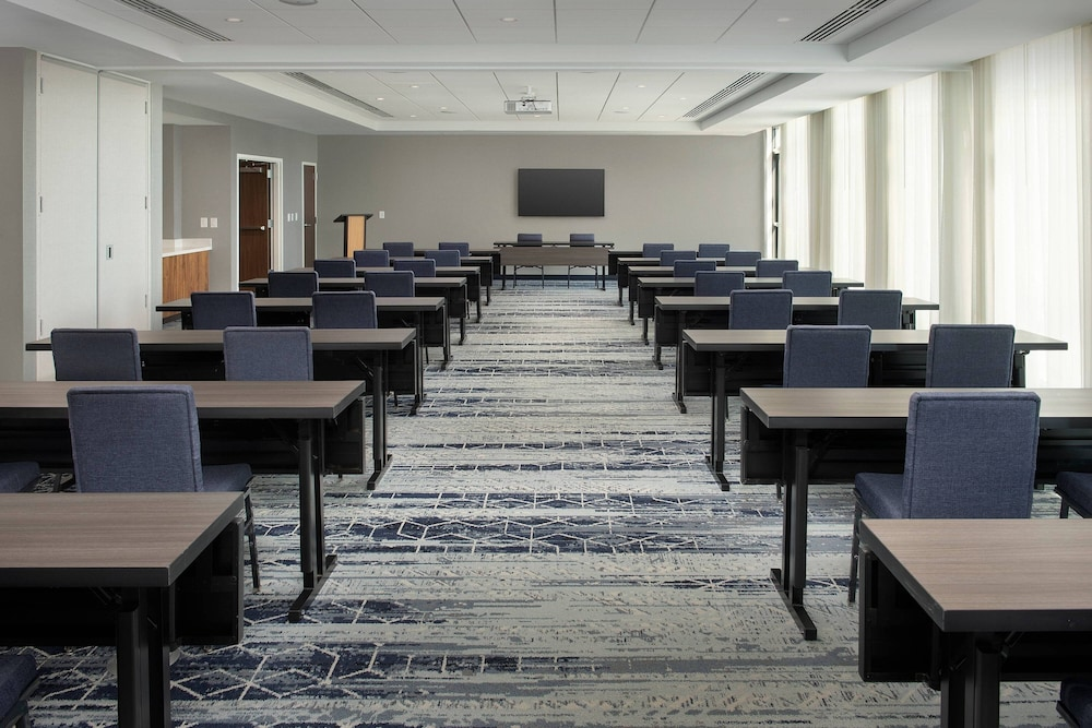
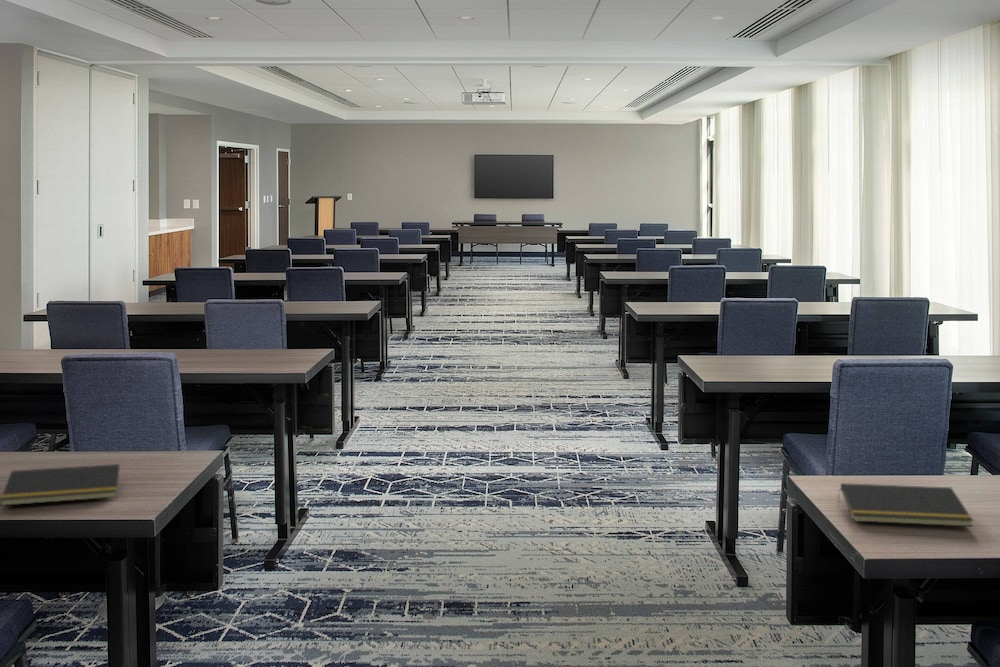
+ notepad (63, 483)
+ notepad (903, 503)
